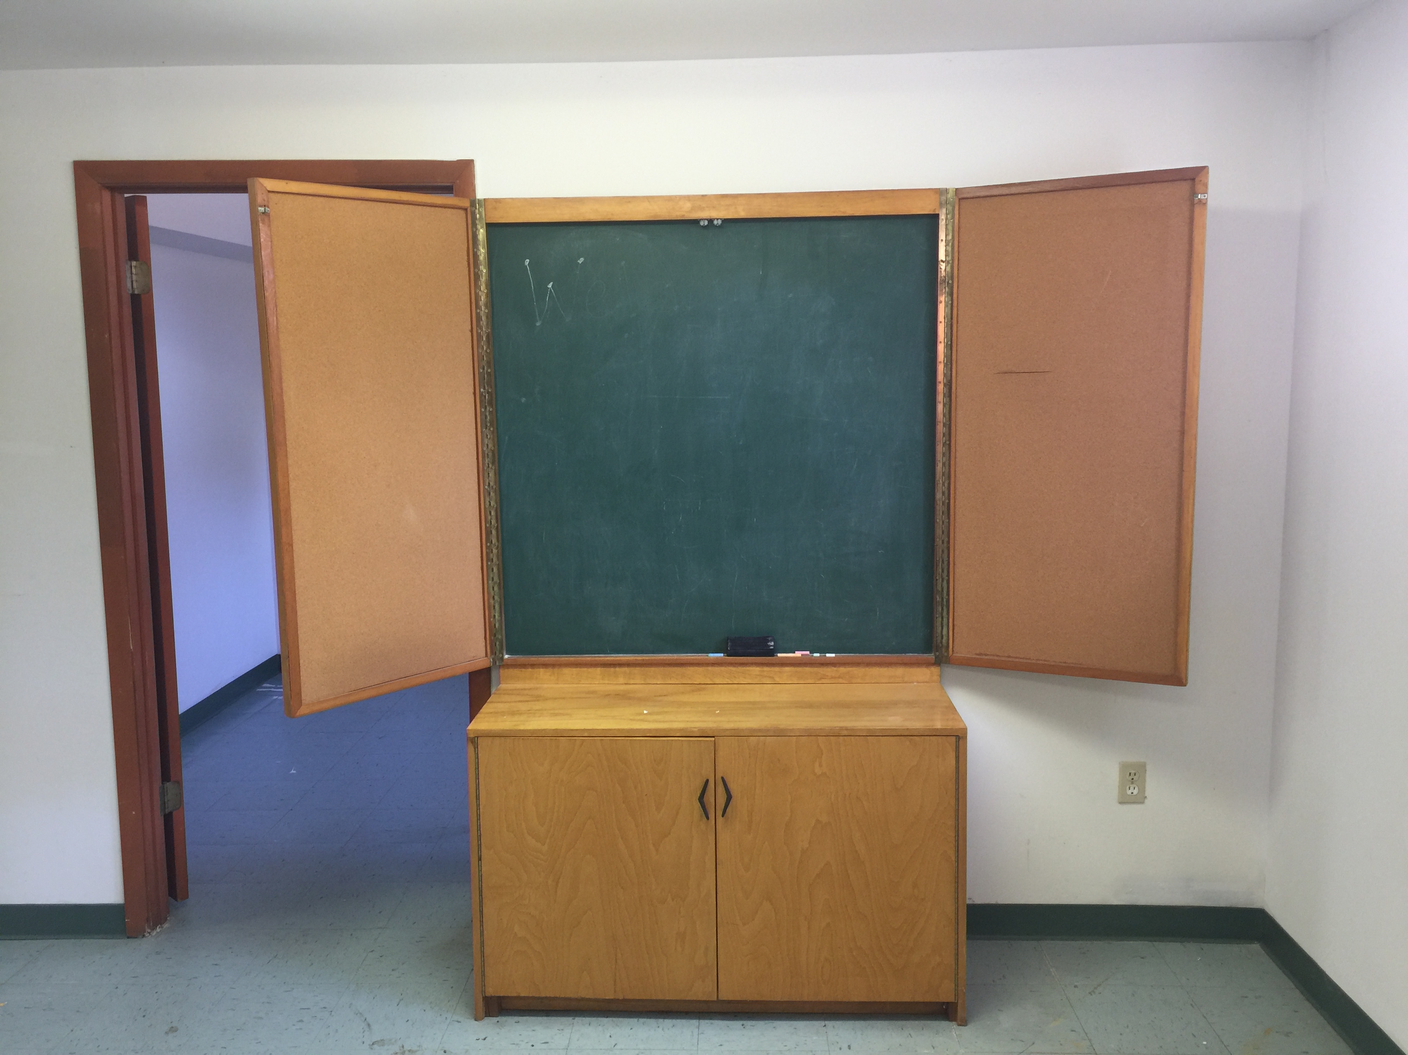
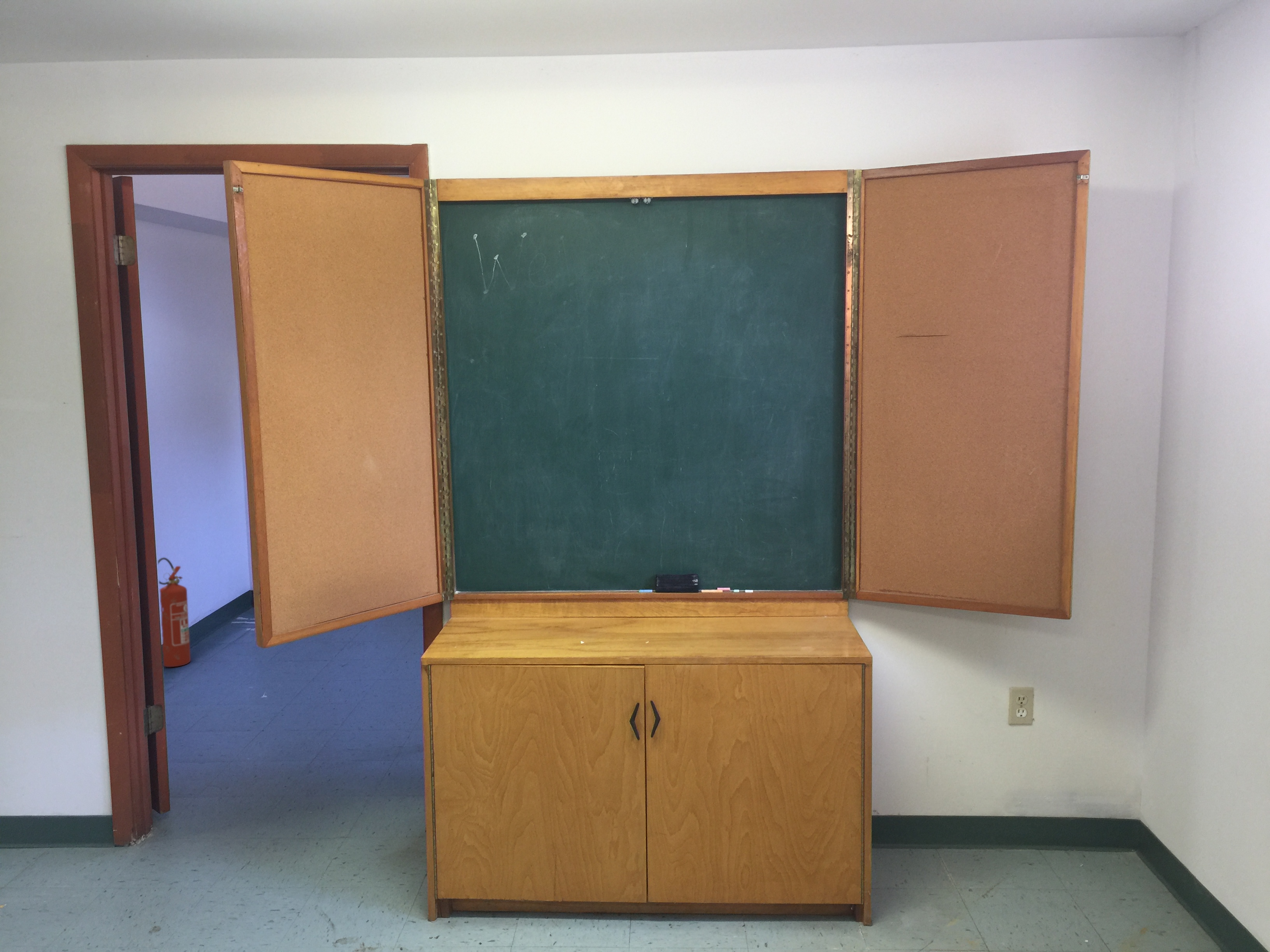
+ fire extinguisher (170, 611)
